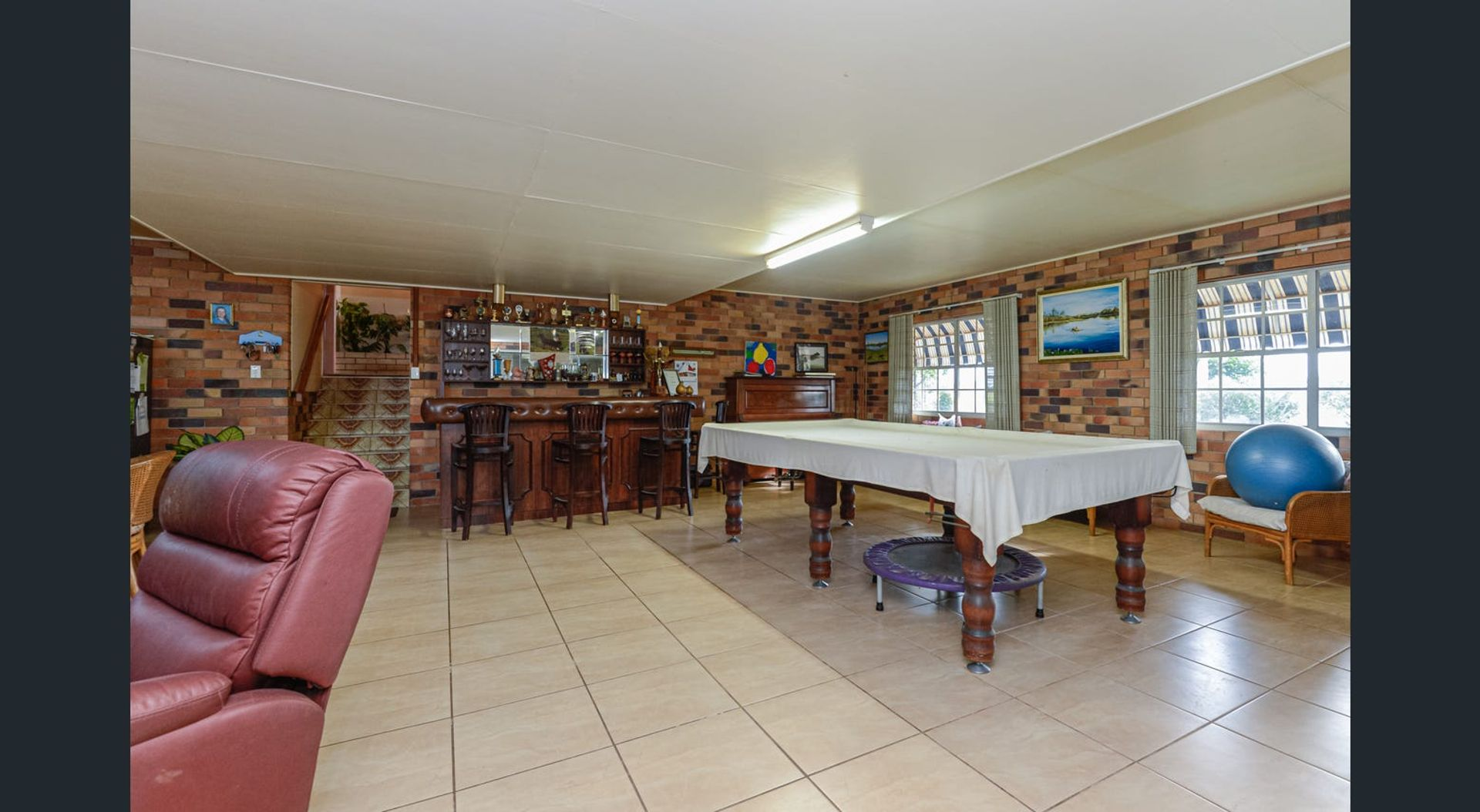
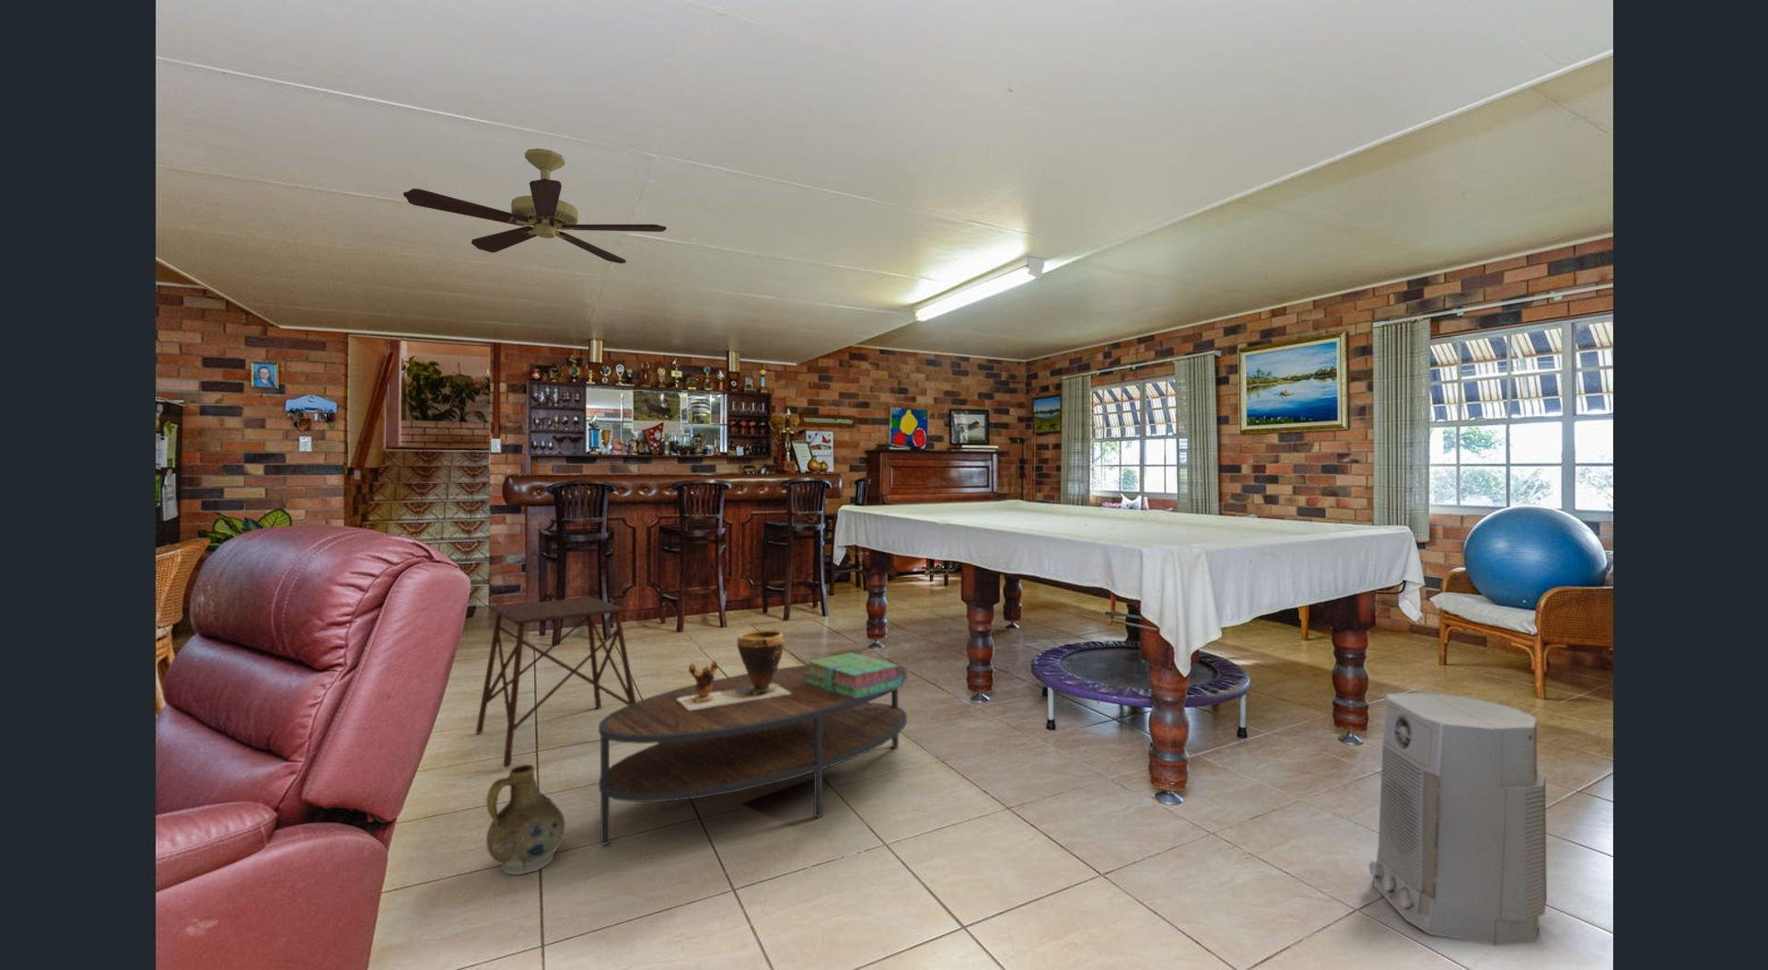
+ ceiling fan (542, 191)
+ coffee table (772, 739)
+ stack of books (853, 673)
+ air purifier (1460, 809)
+ side table (560, 665)
+ ceramic jug (526, 815)
+ clay pot (742, 662)
